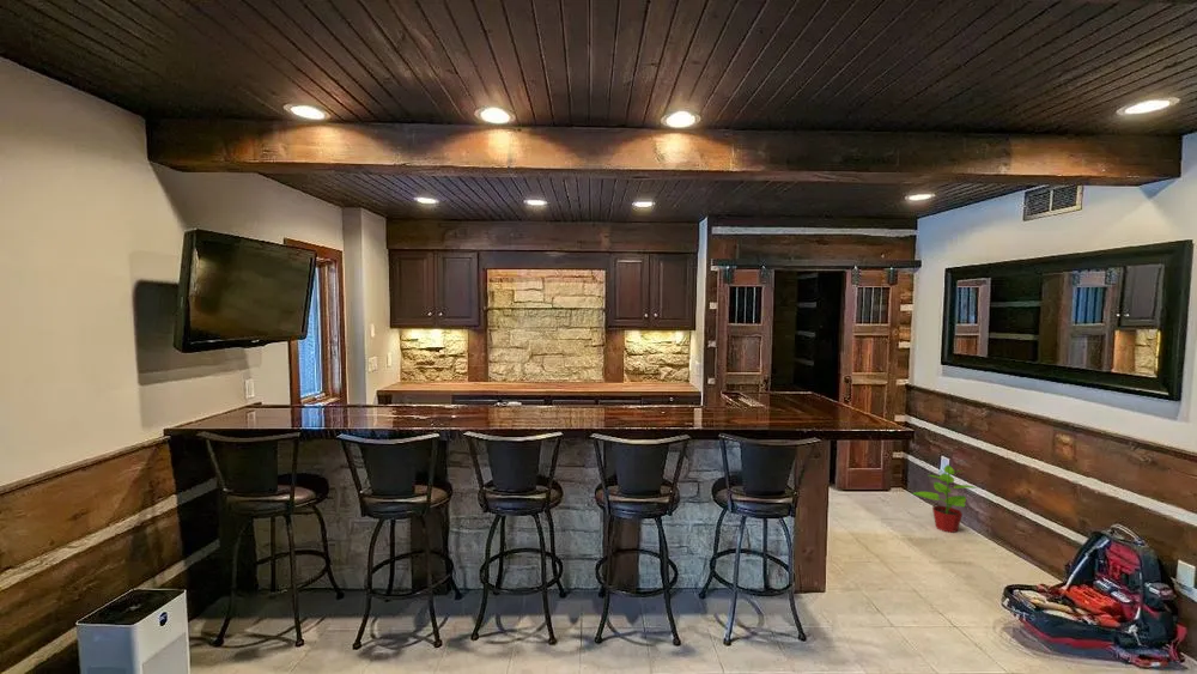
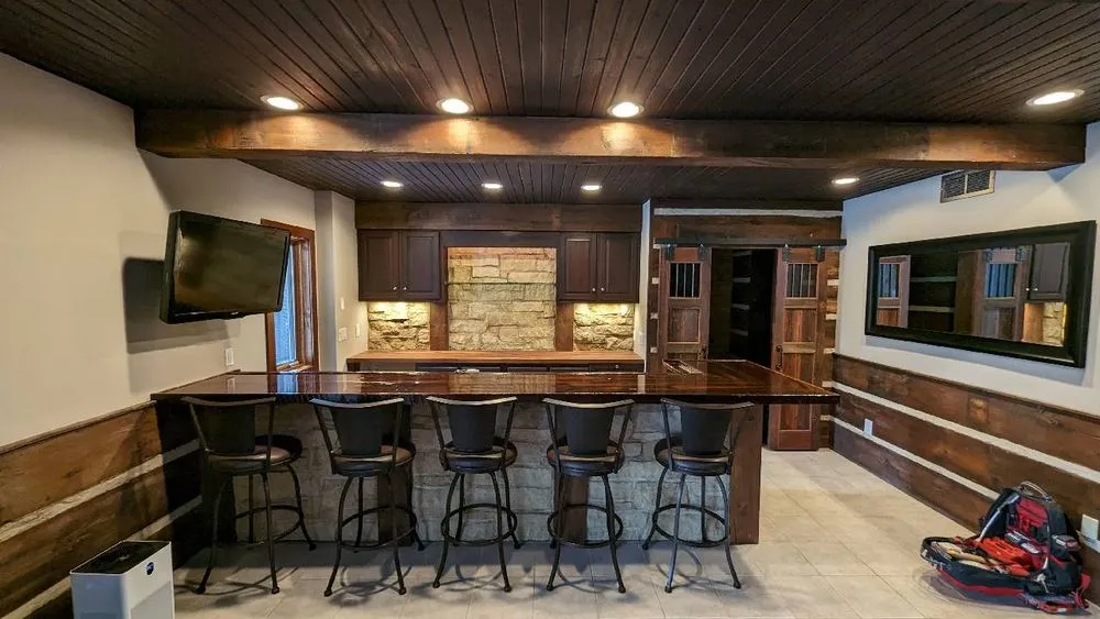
- potted plant (949, 497)
